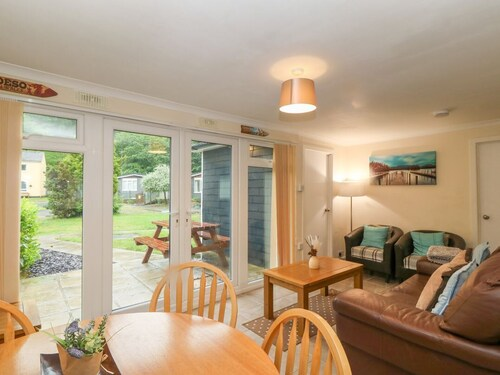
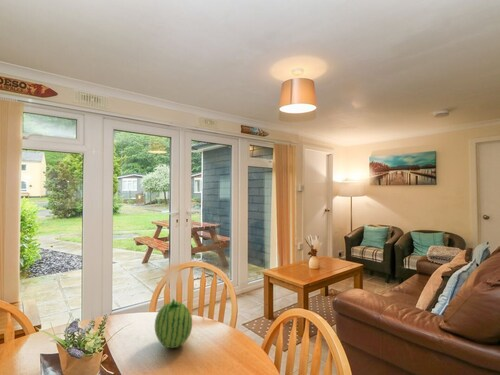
+ fruit (173, 320)
